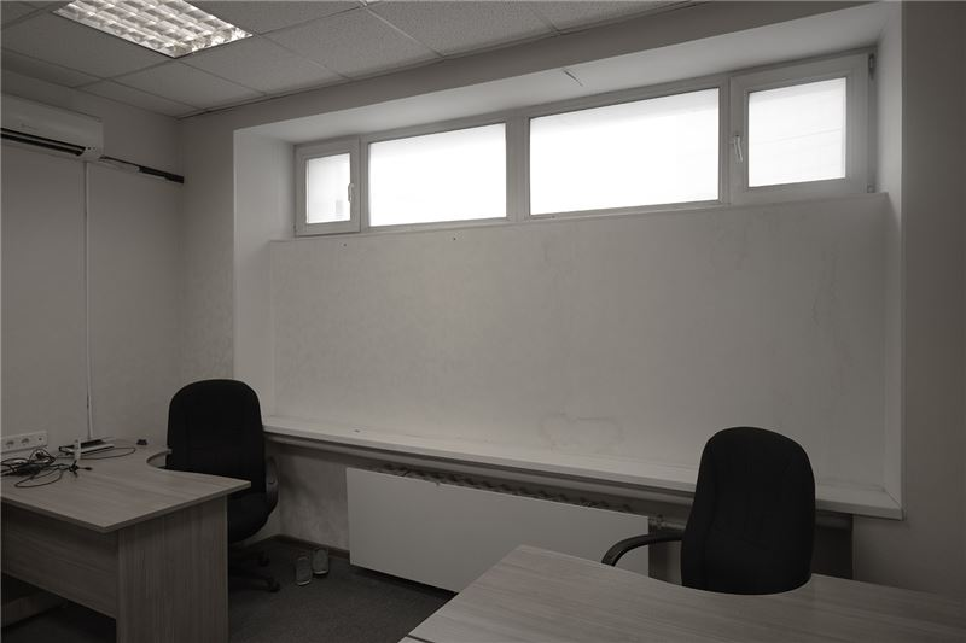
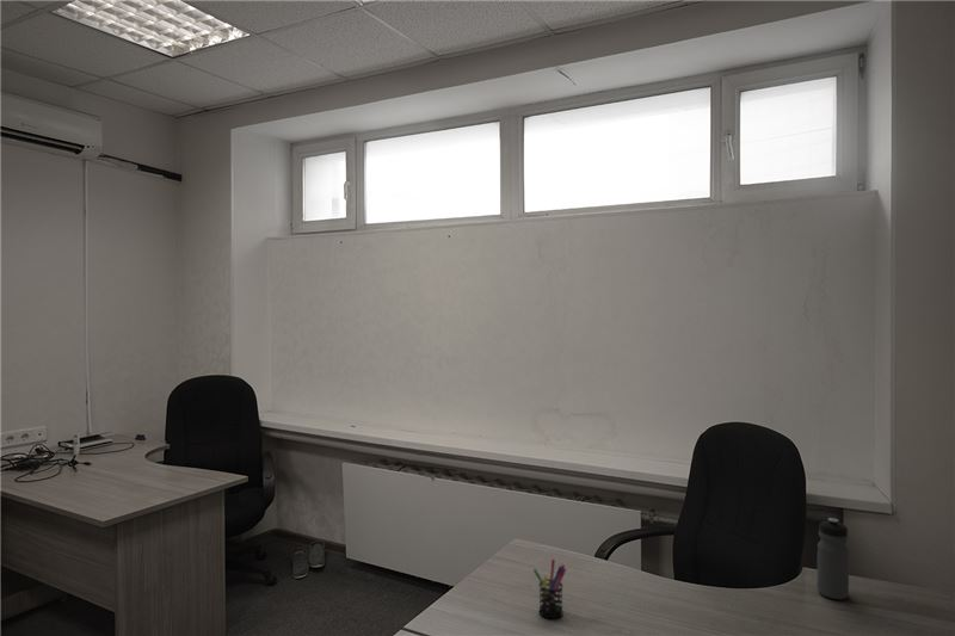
+ water bottle (832, 556)
+ pen holder (548, 586)
